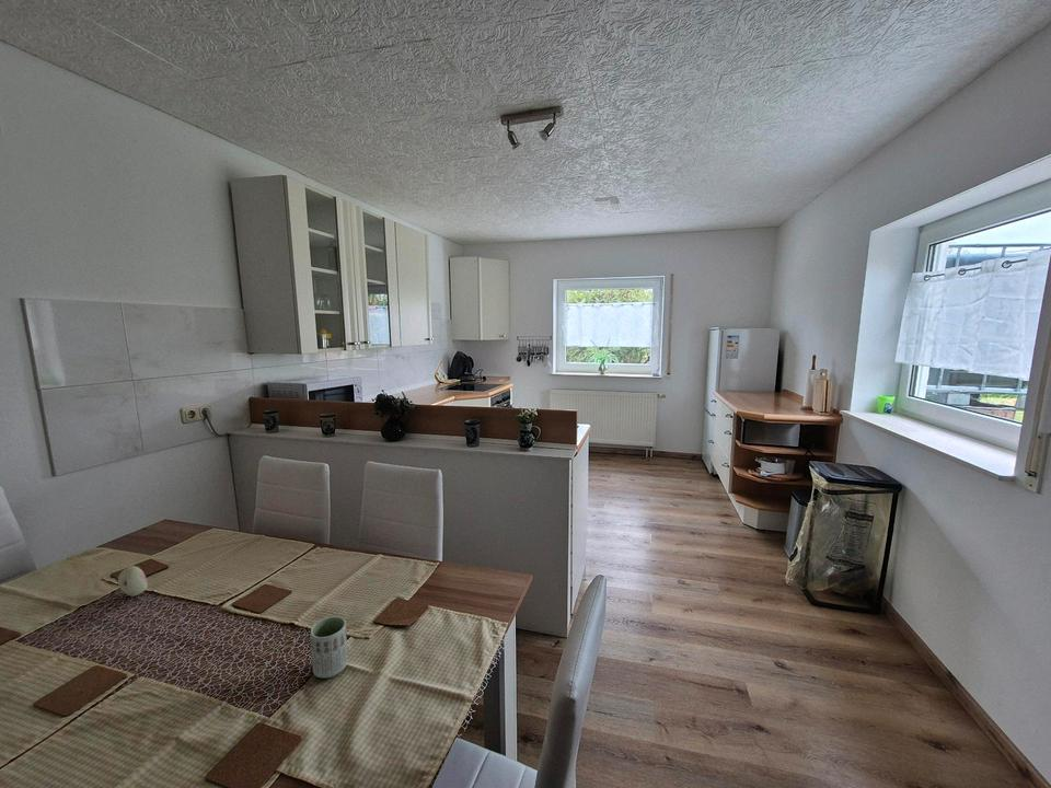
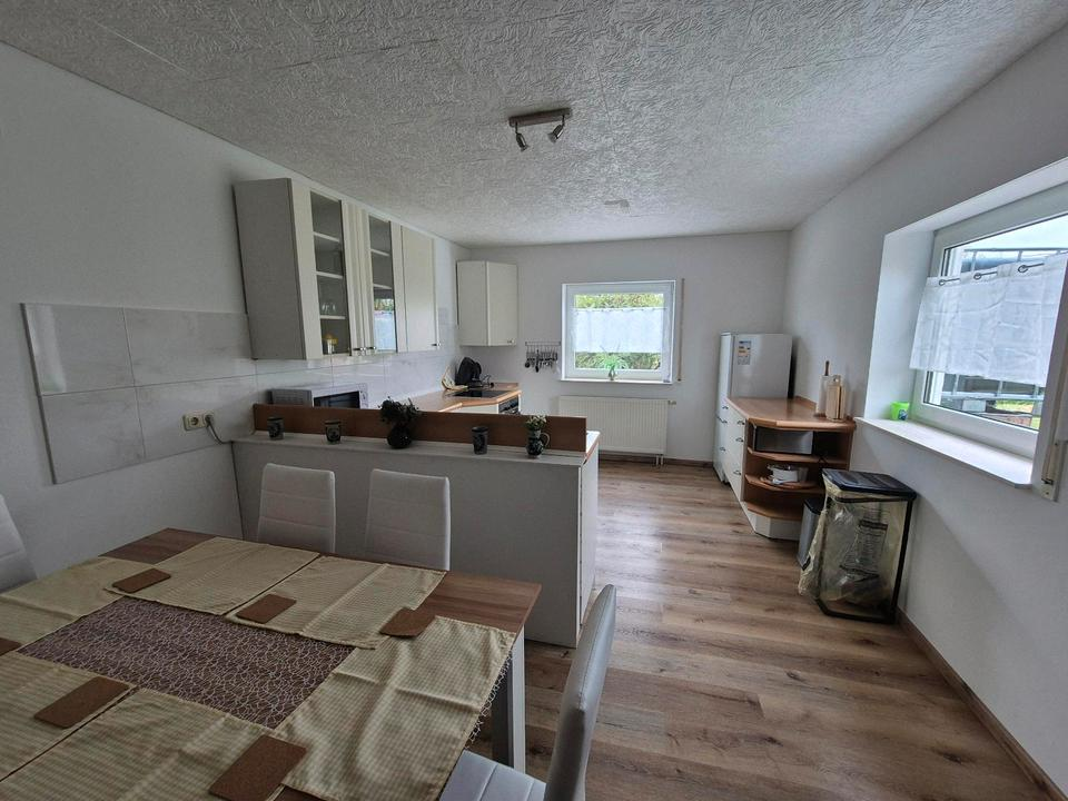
- fruit (134, 581)
- cup (330, 647)
